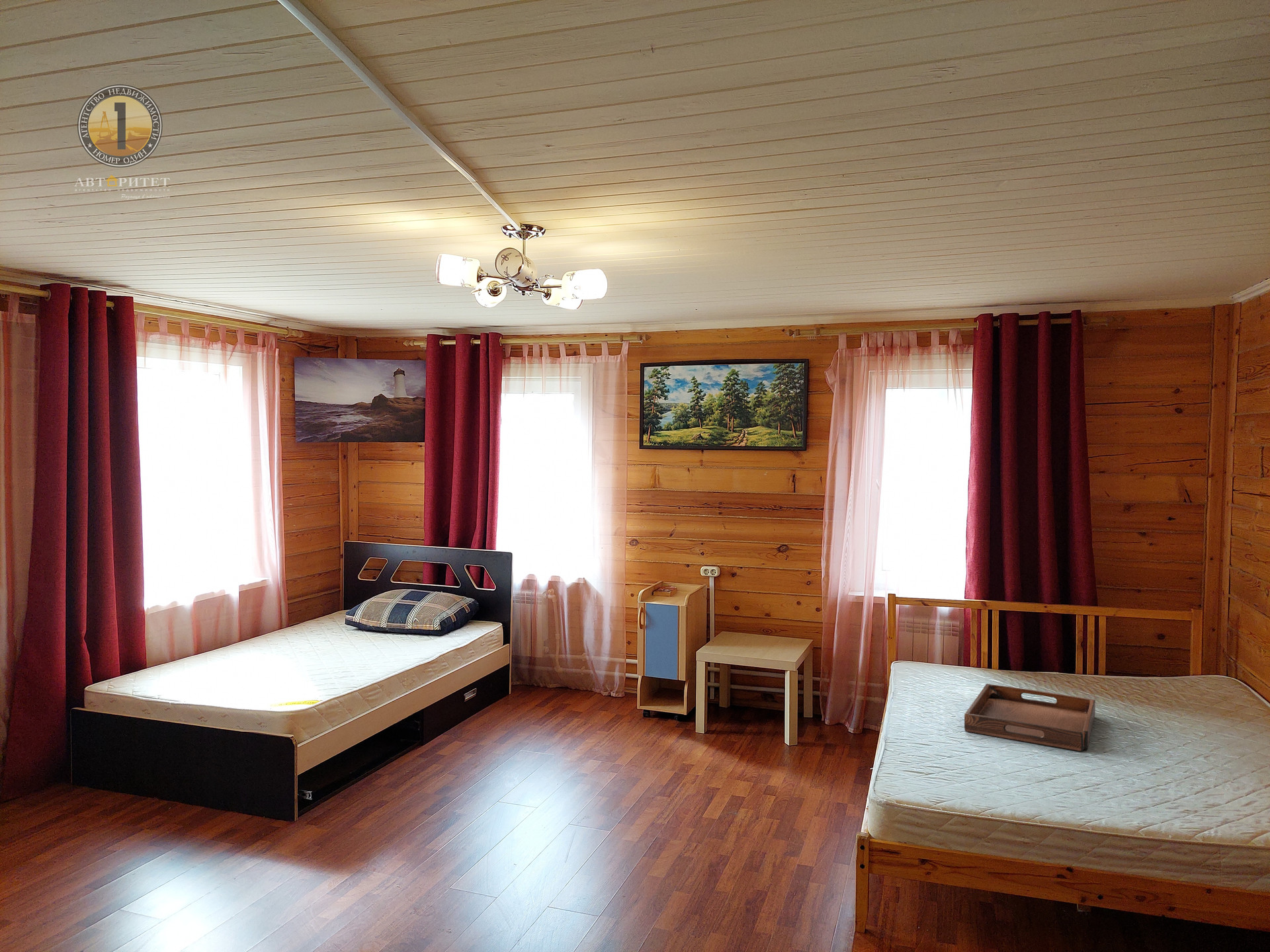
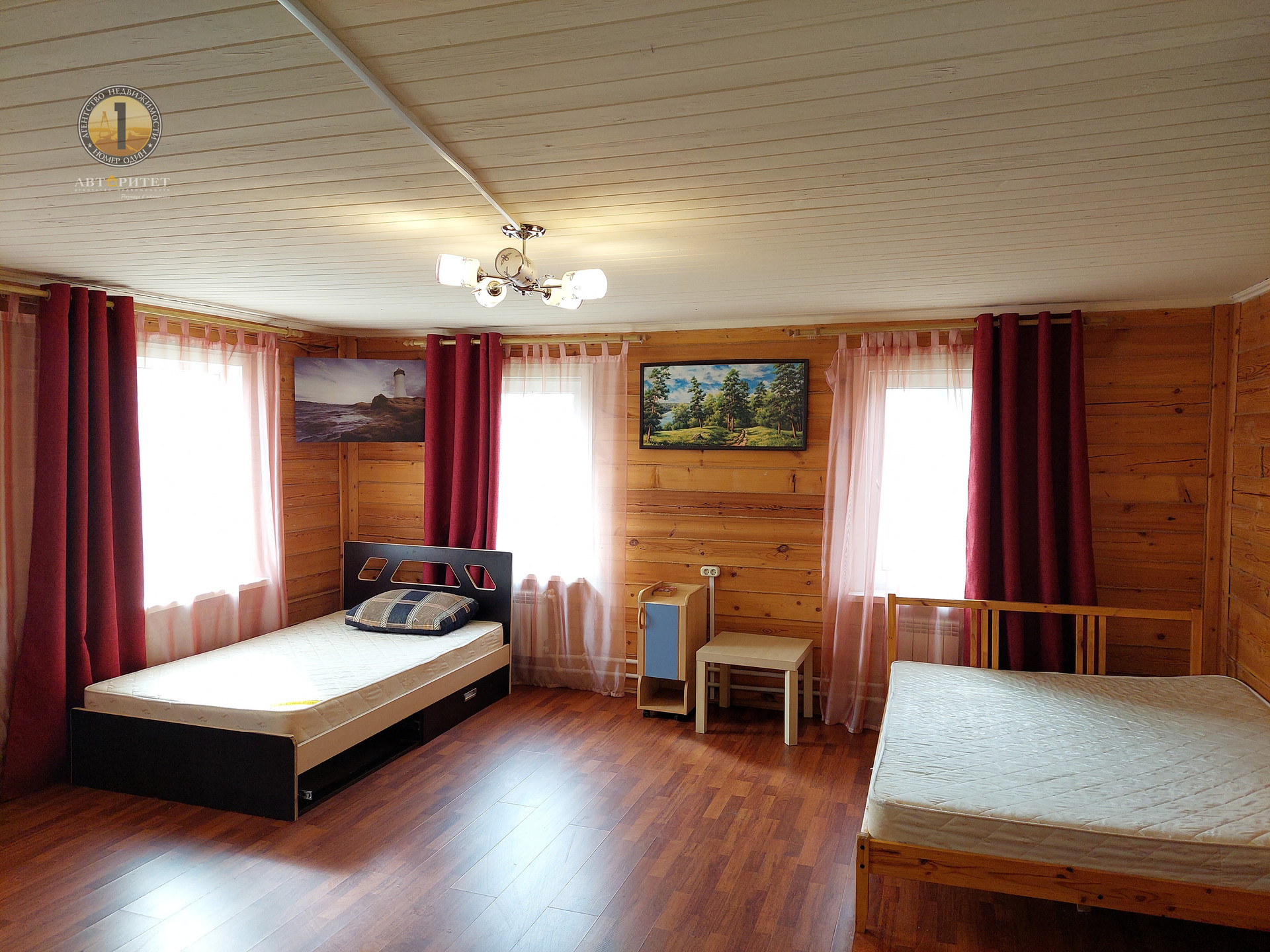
- serving tray (1031, 714)
